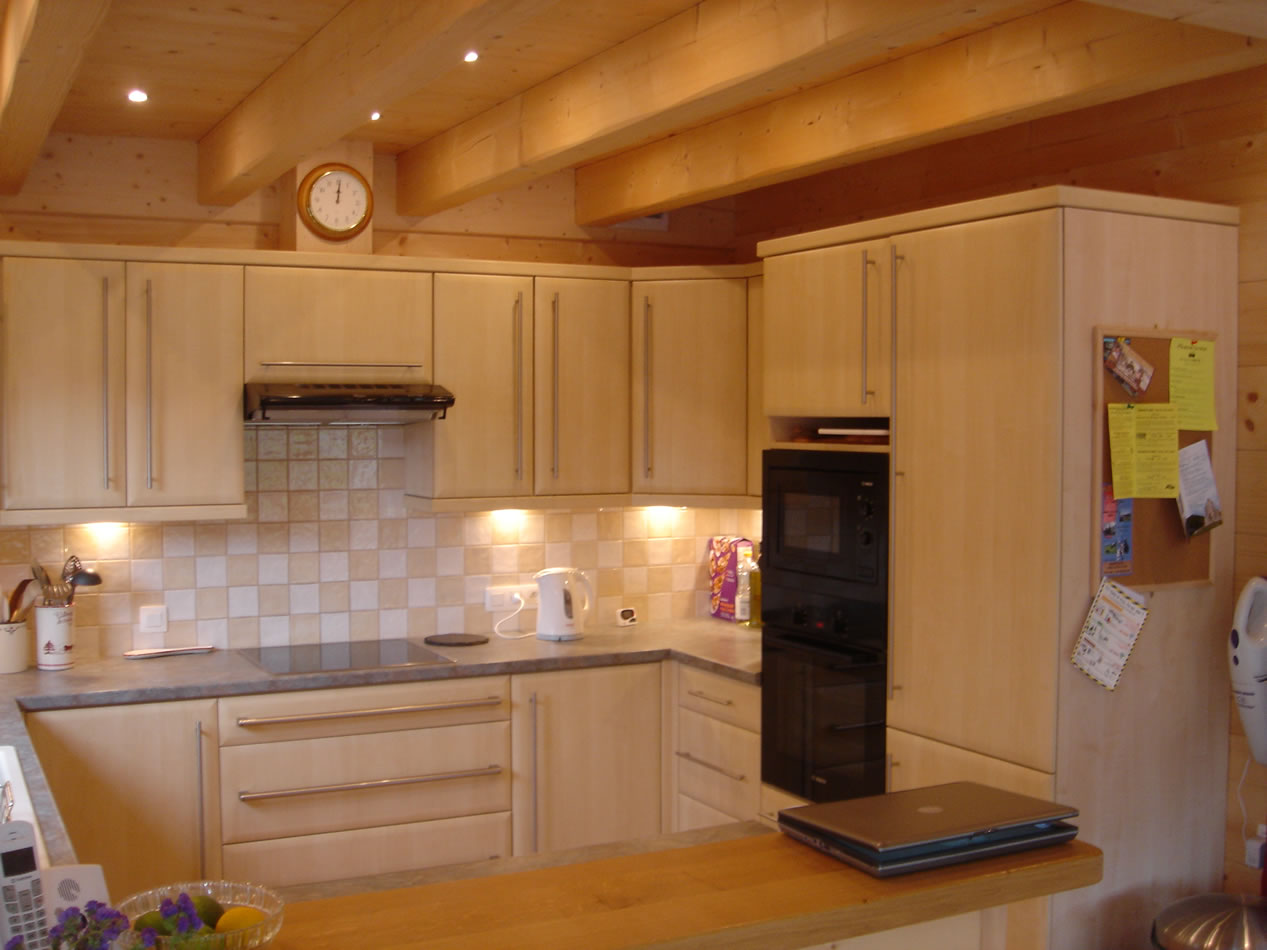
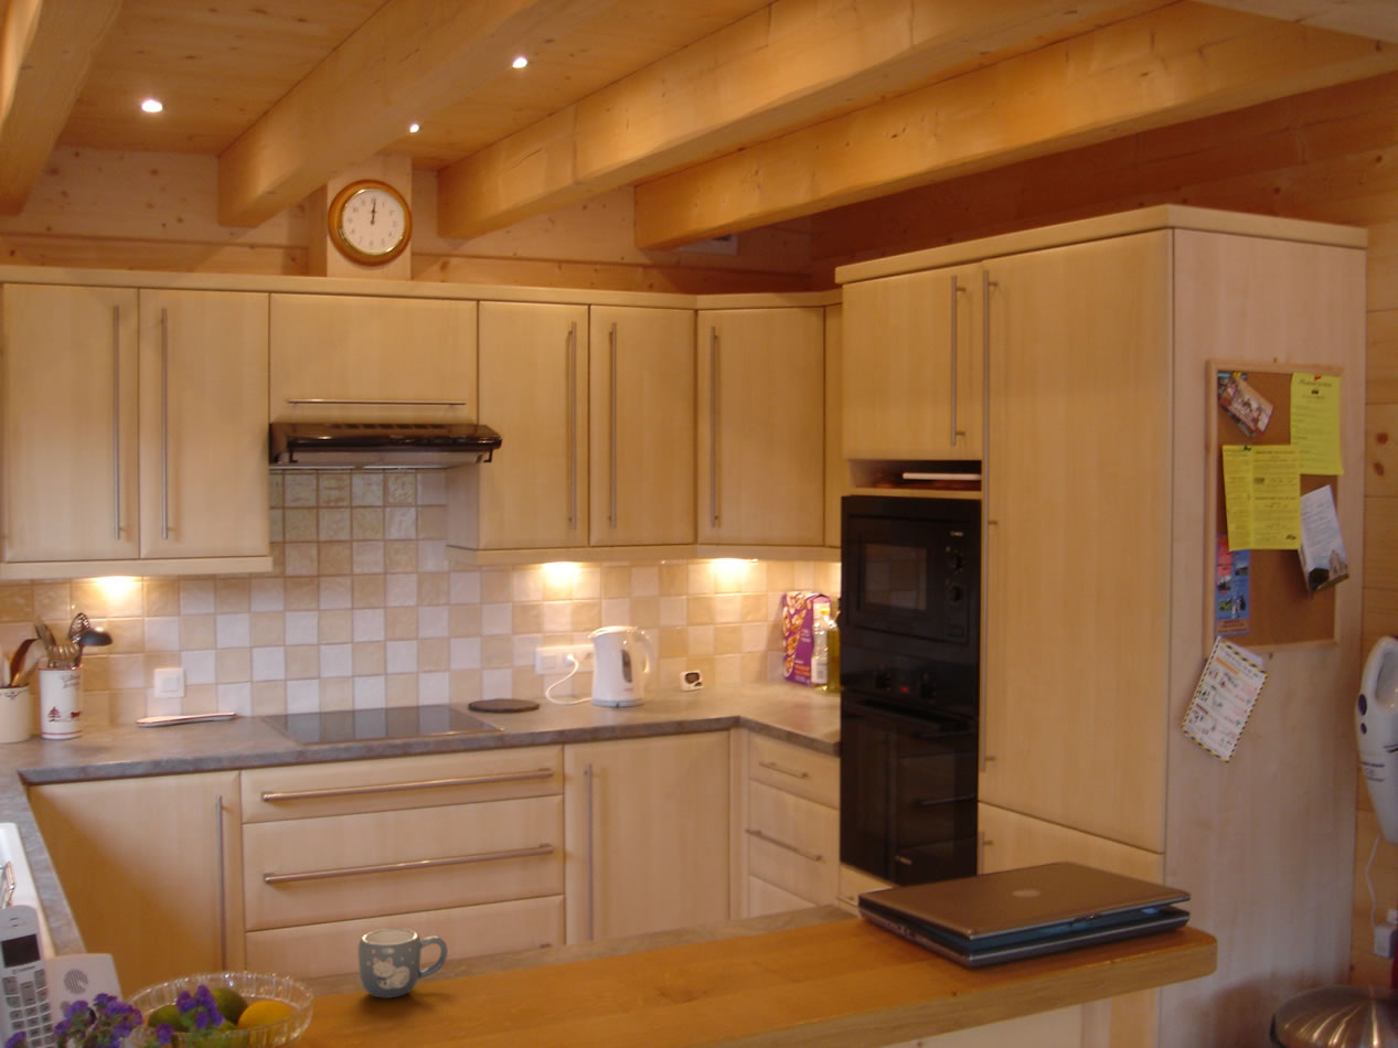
+ mug (403, 963)
